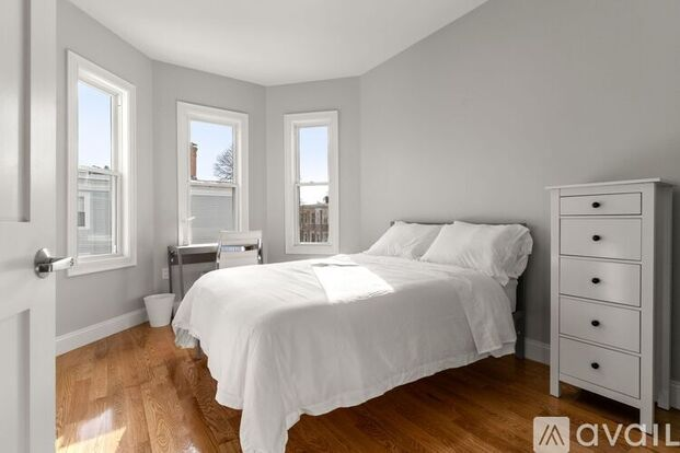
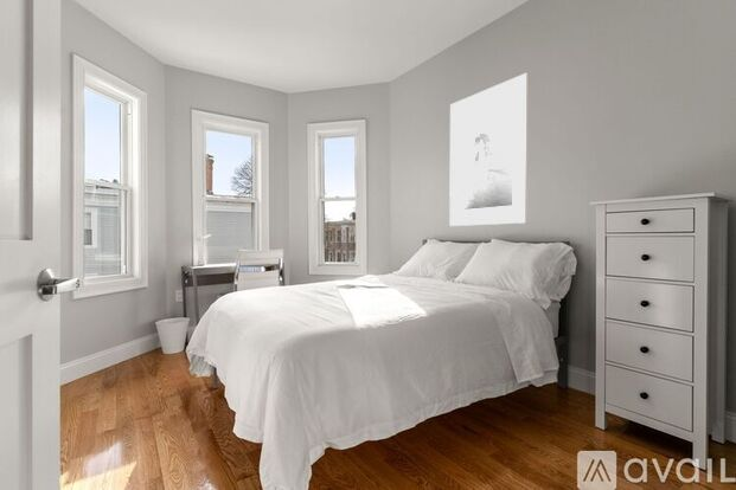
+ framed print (485, 157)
